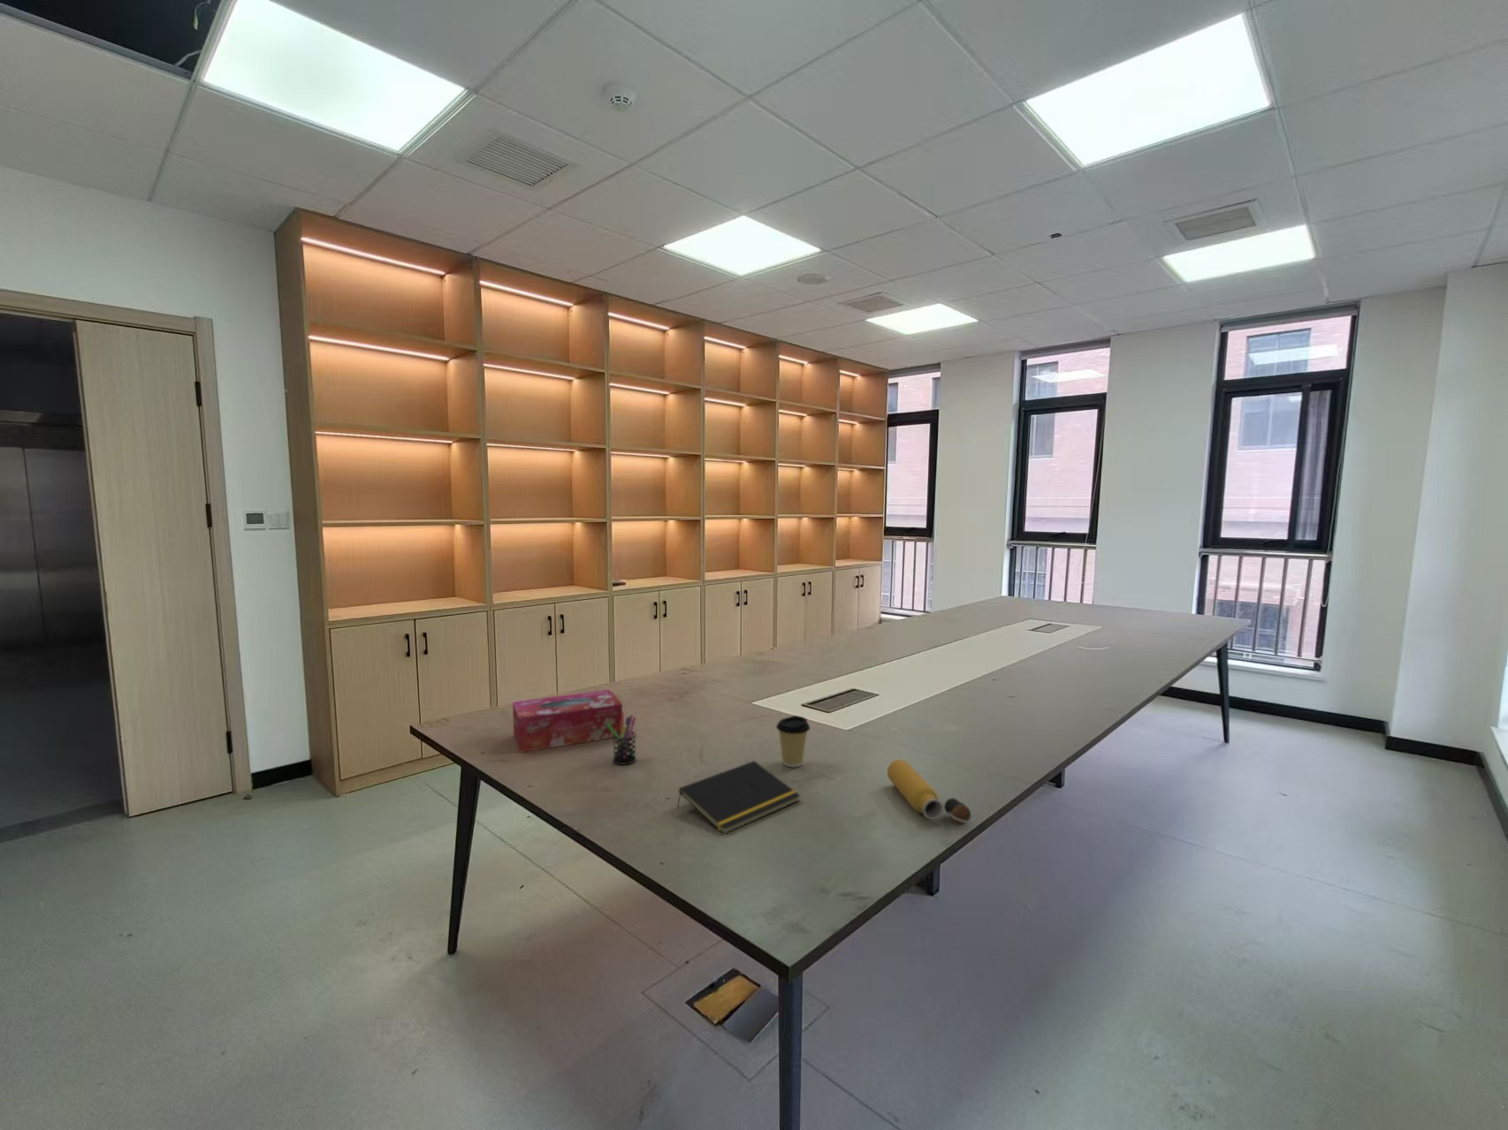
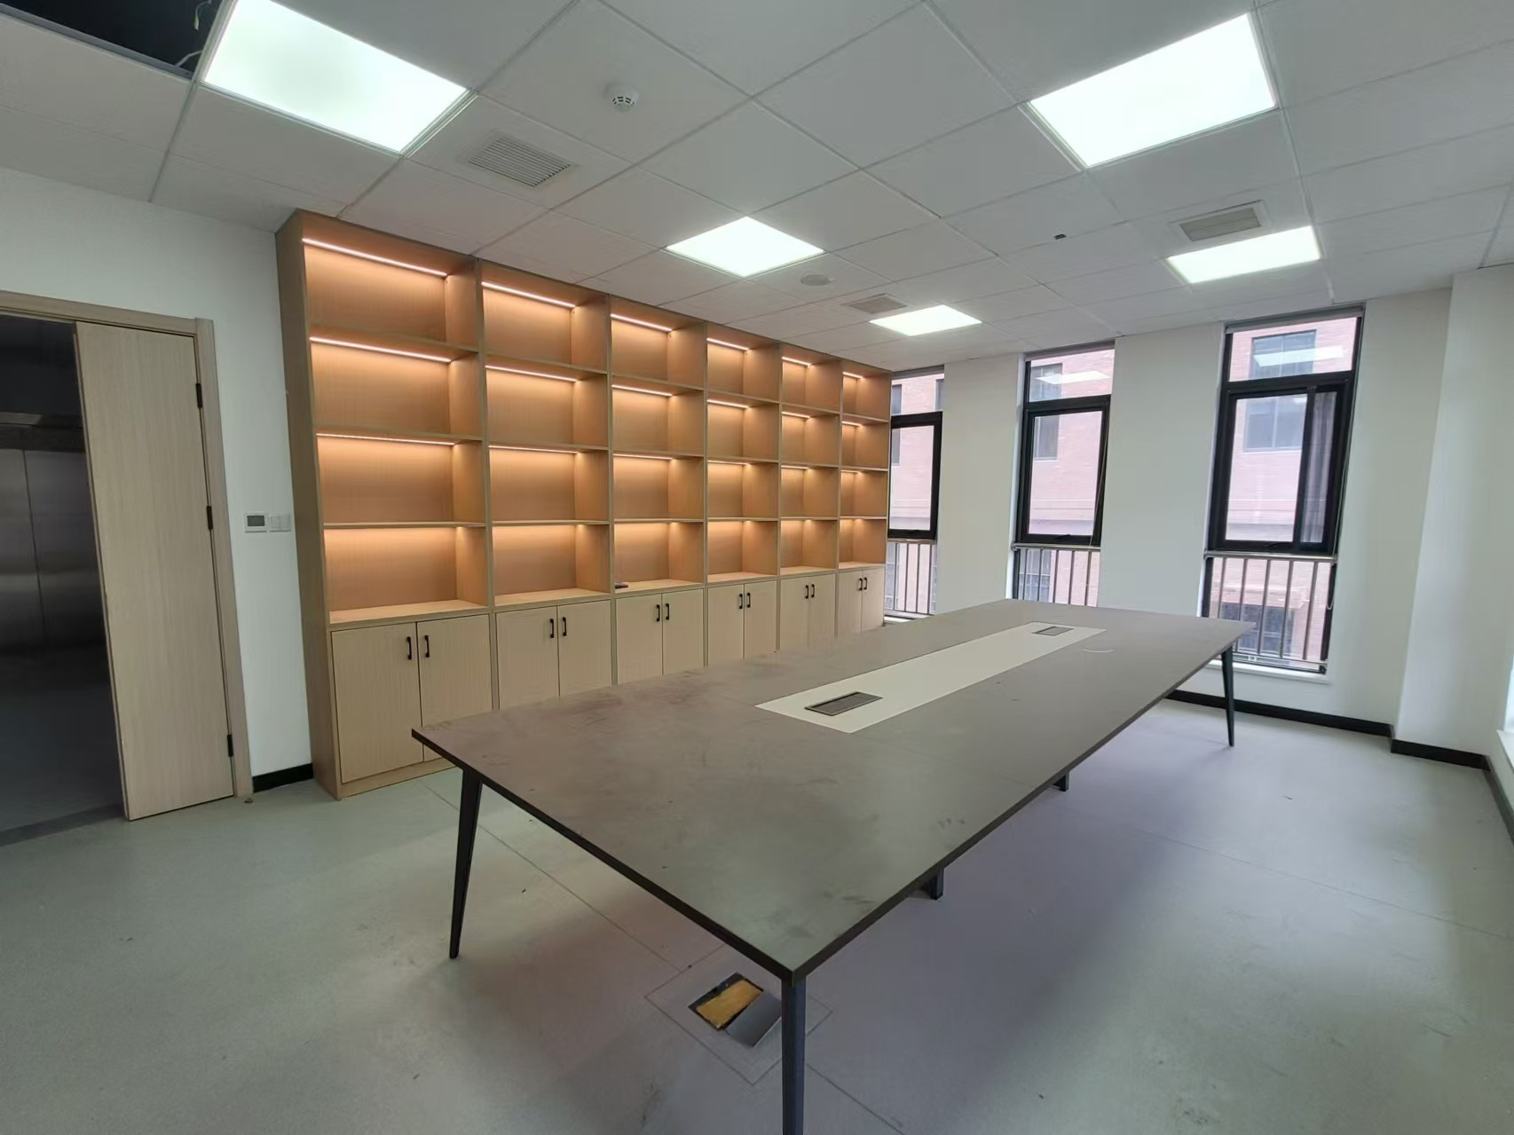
- pen holder (621, 738)
- notepad (740, 793)
- water bottle (929, 792)
- tissue box (568, 718)
- coffee cup (792, 741)
